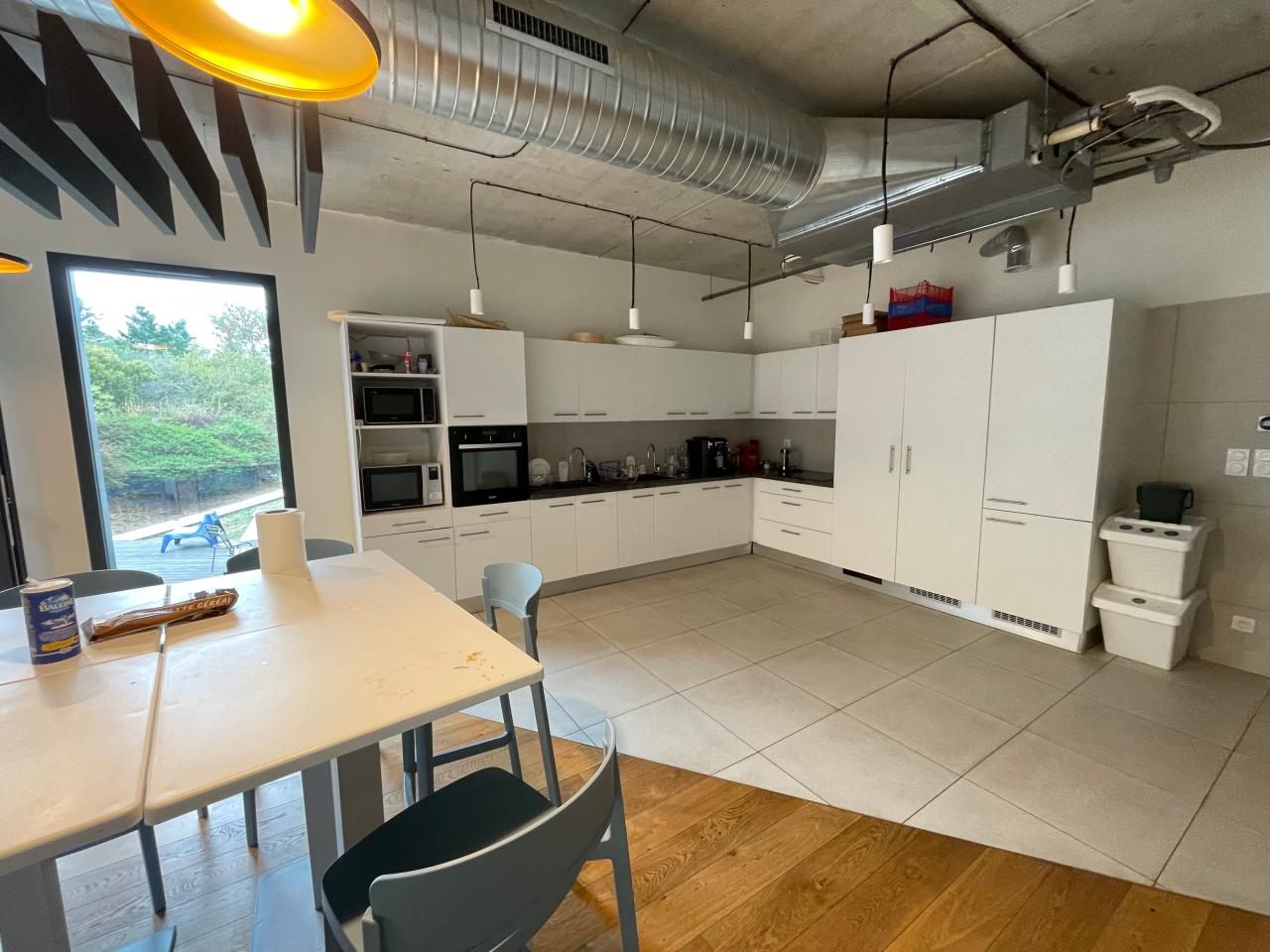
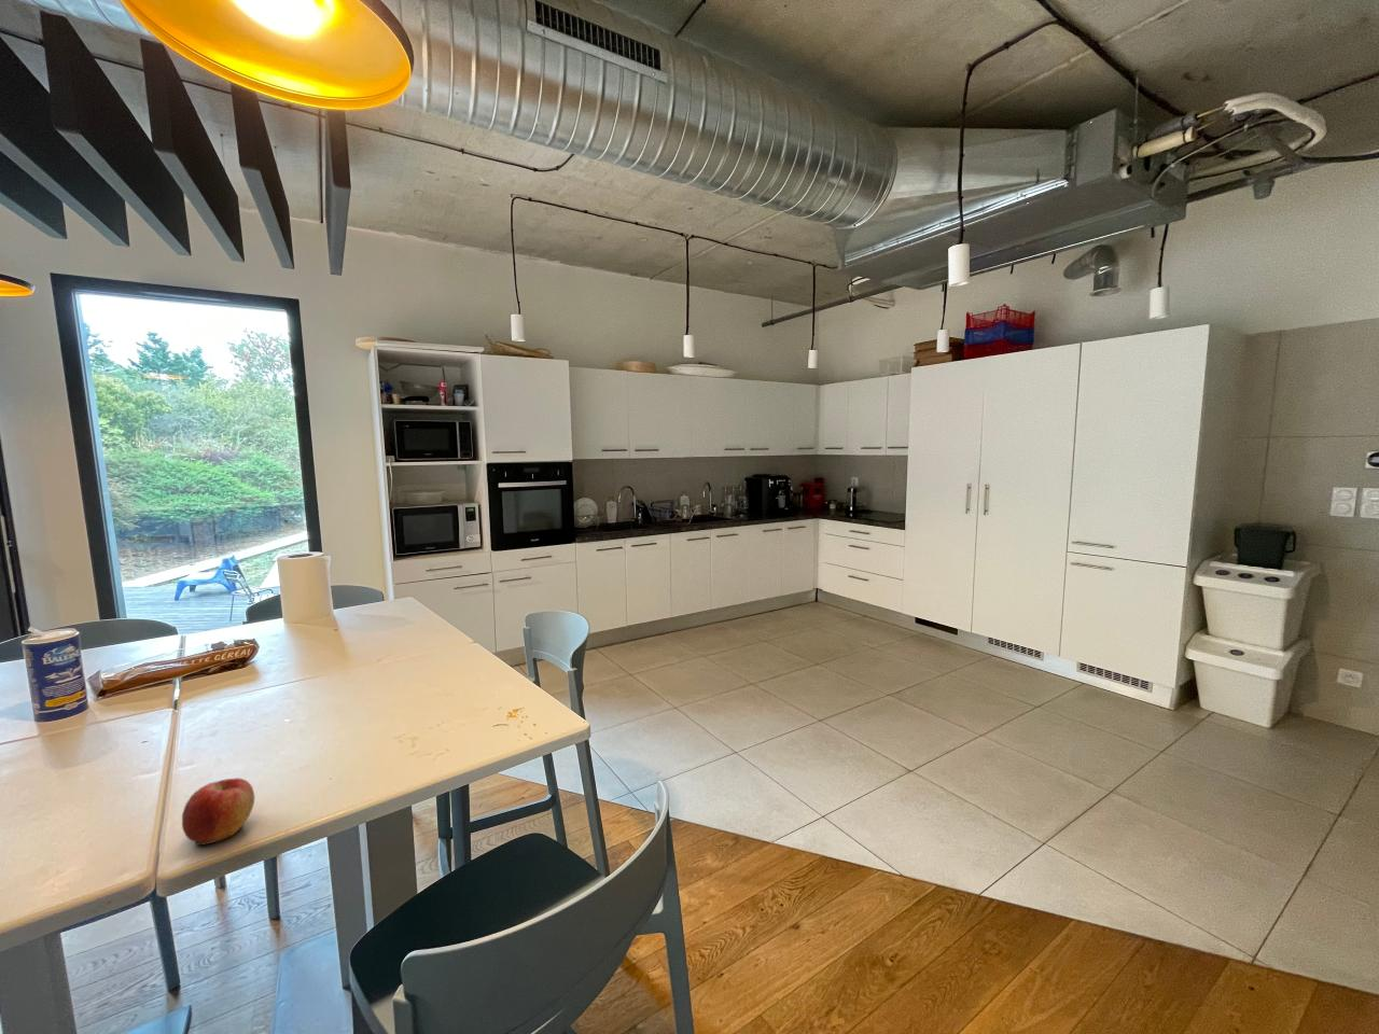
+ apple (218, 808)
